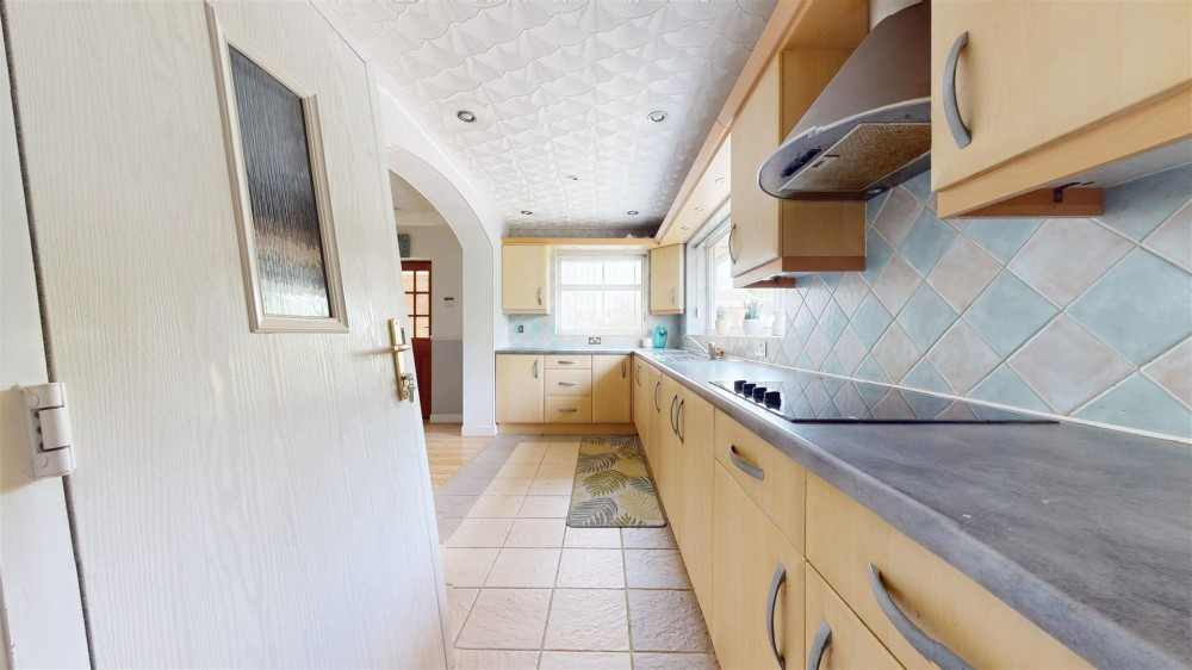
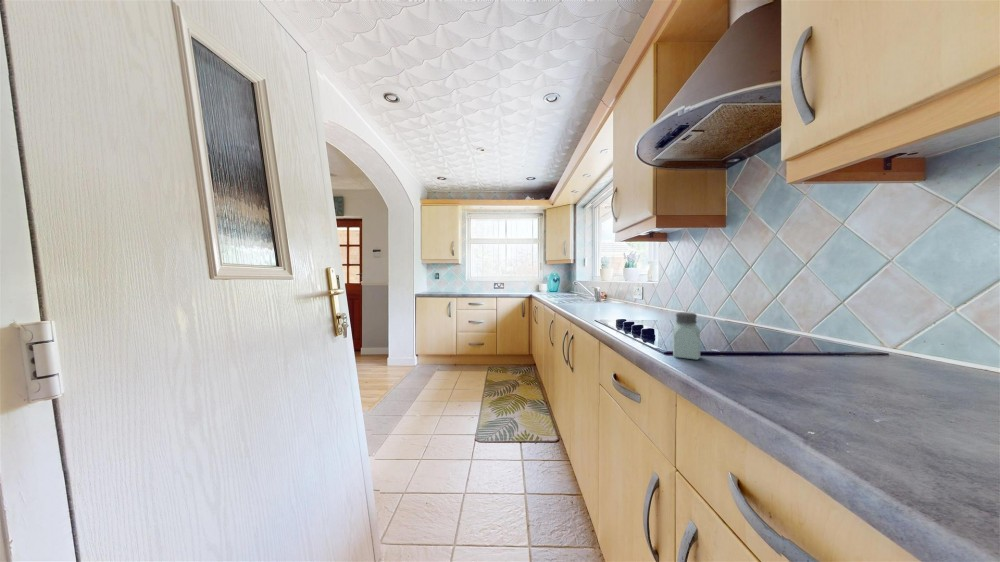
+ saltshaker (686, 334)
